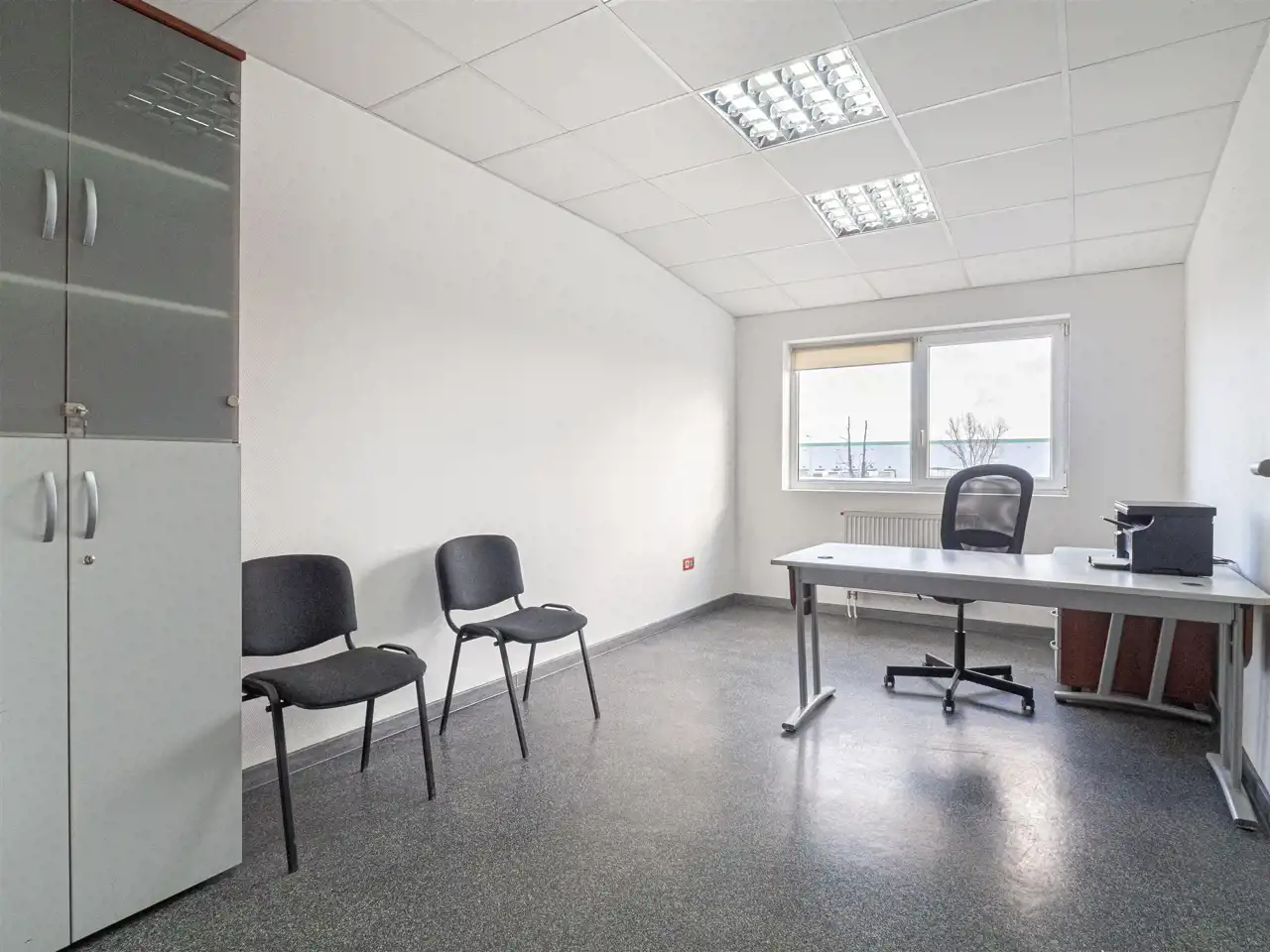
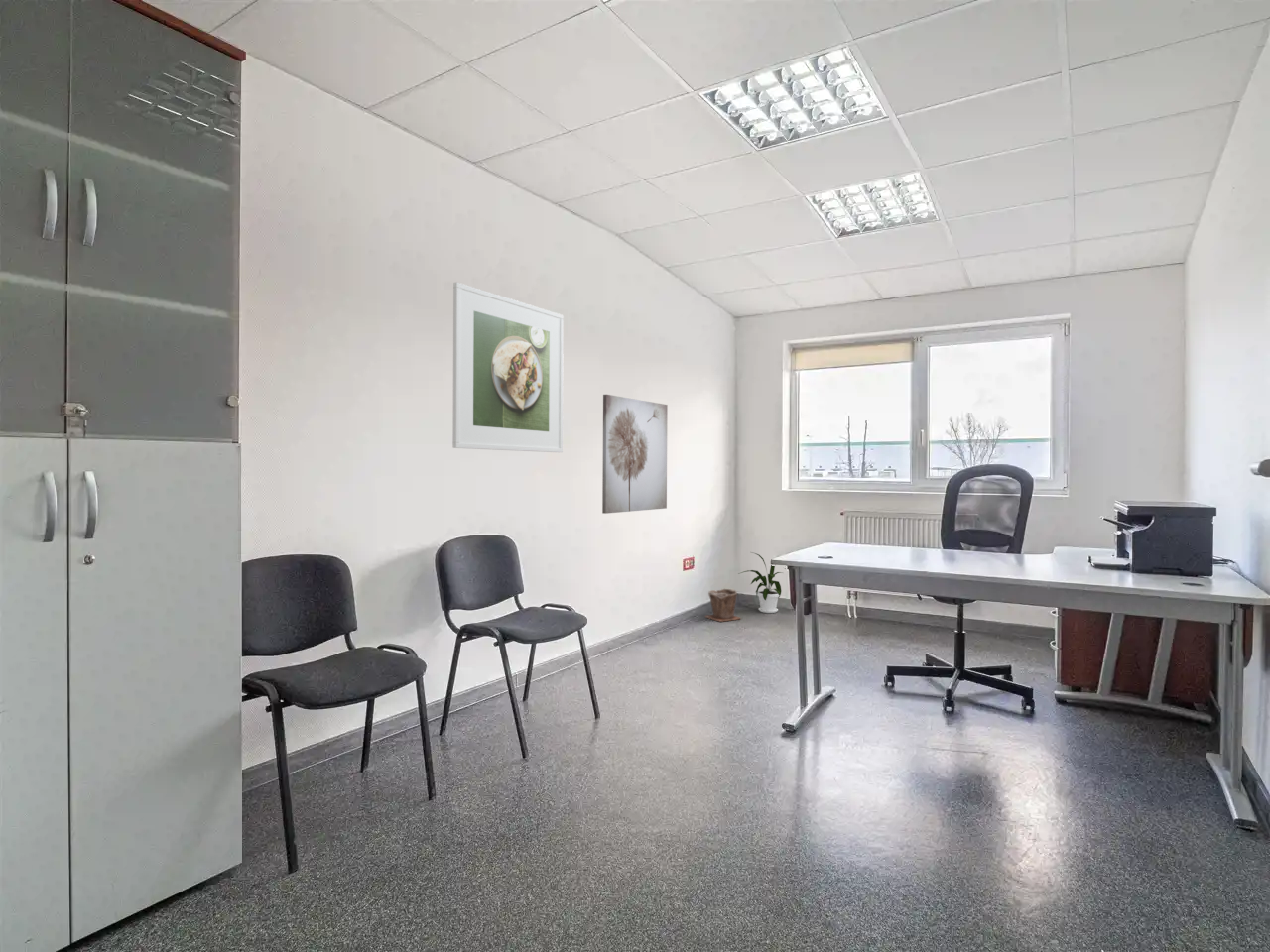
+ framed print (513, 375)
+ wall art (637, 455)
+ house plant (766, 582)
+ plant pot (722, 604)
